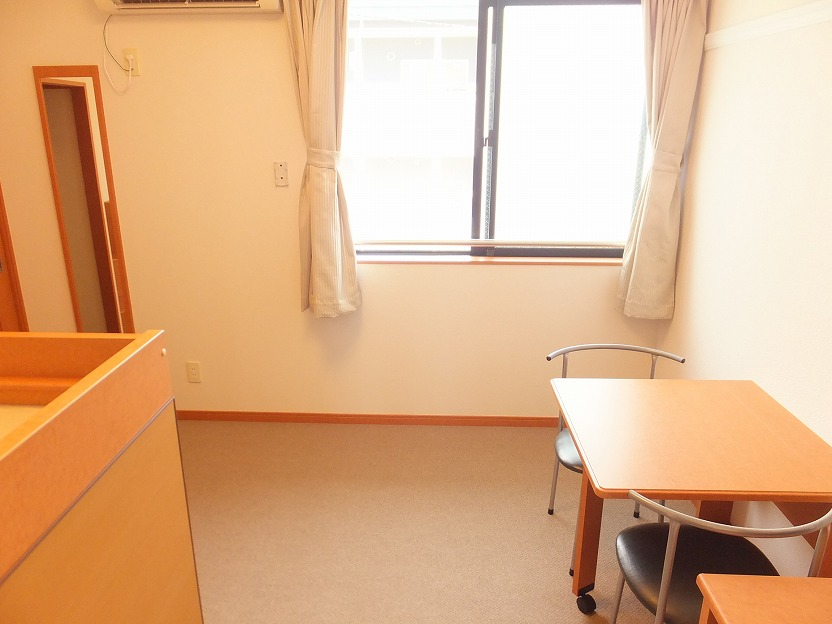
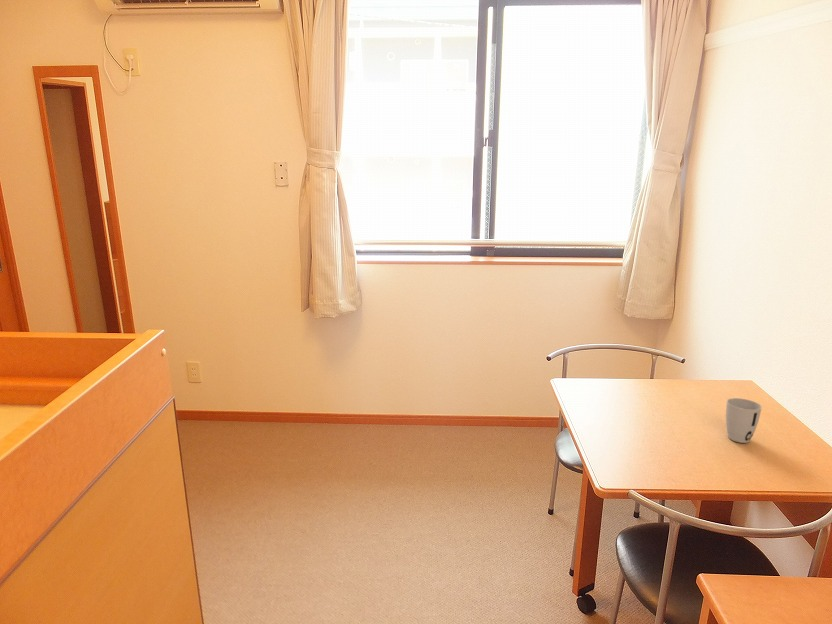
+ cup (741, 421)
